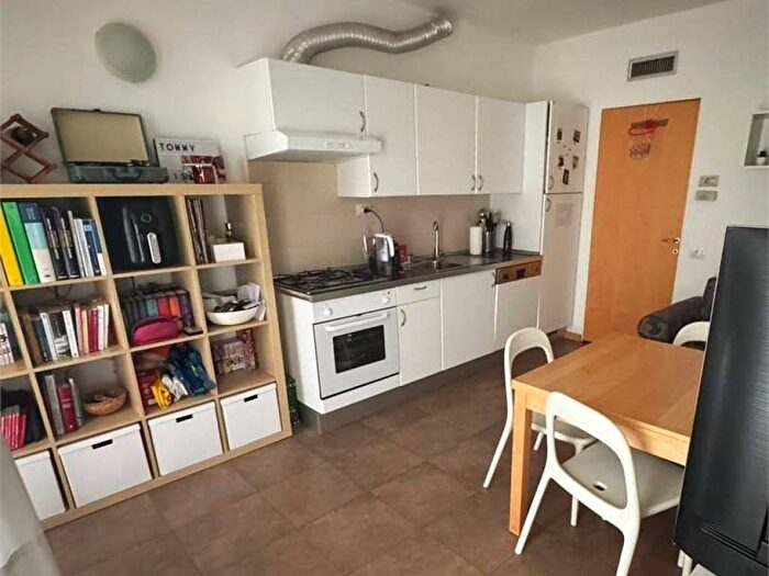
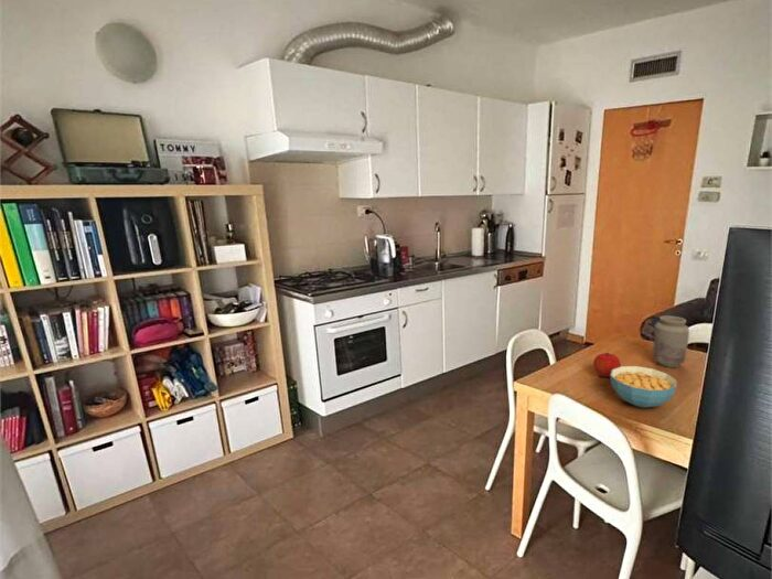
+ vase (669, 341)
+ cereal bowl (641, 390)
+ fruit (607, 364)
